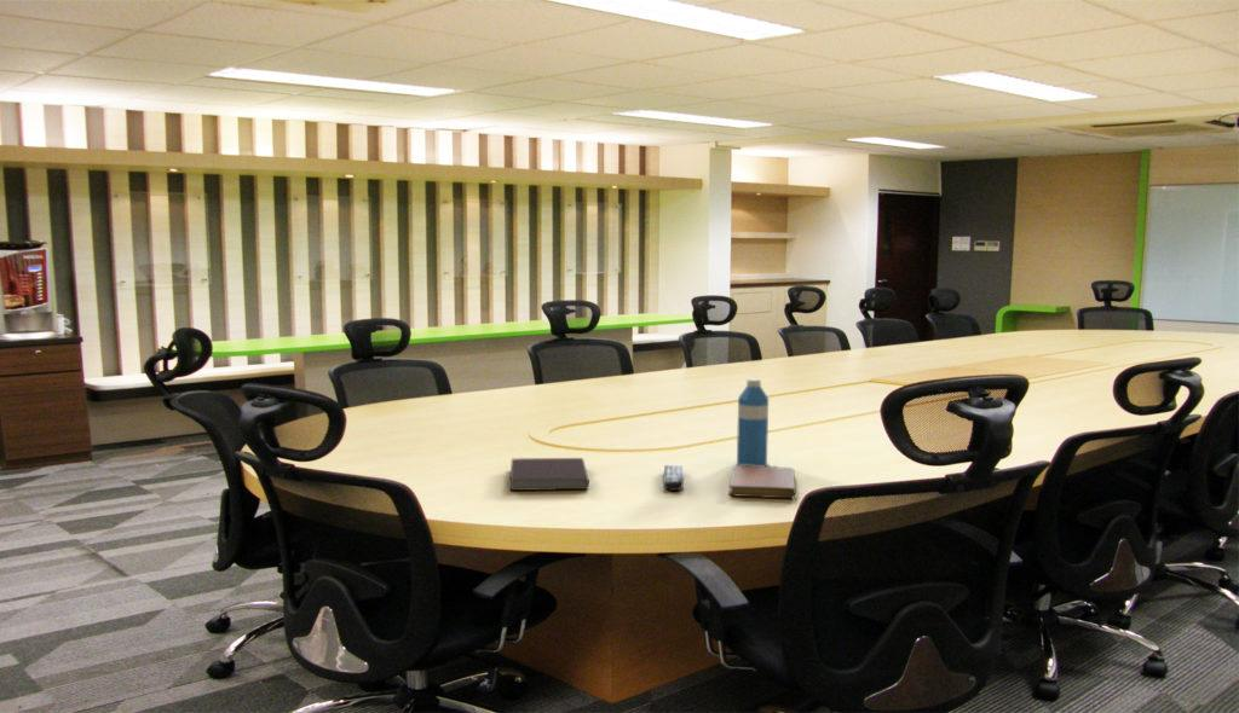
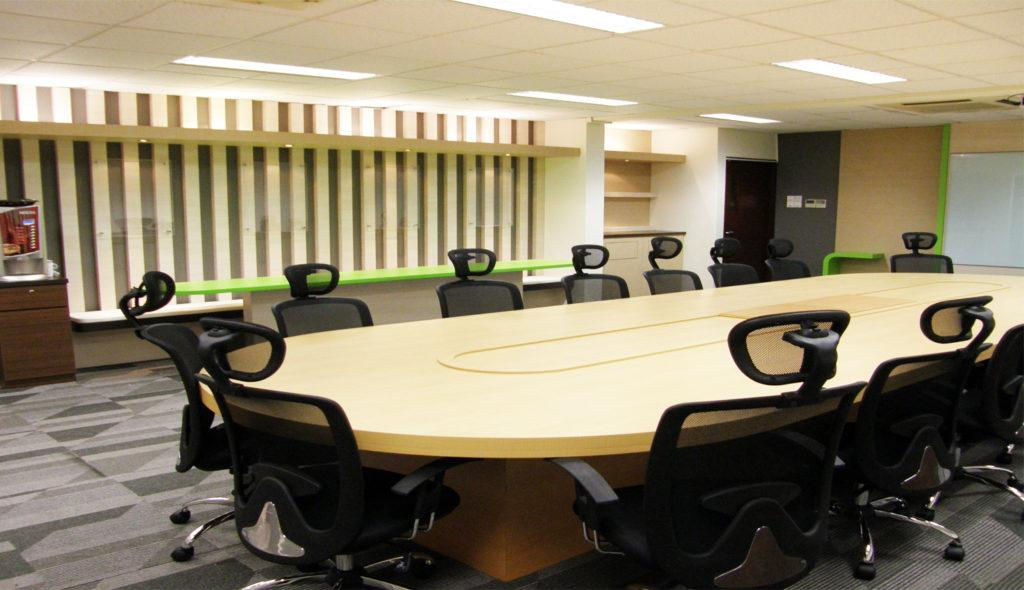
- water bottle (753, 422)
- remote control (673, 476)
- notebook (548, 473)
- notebook (762, 480)
